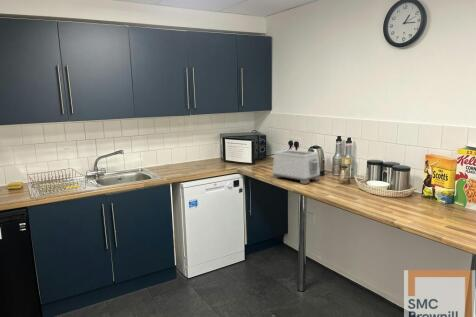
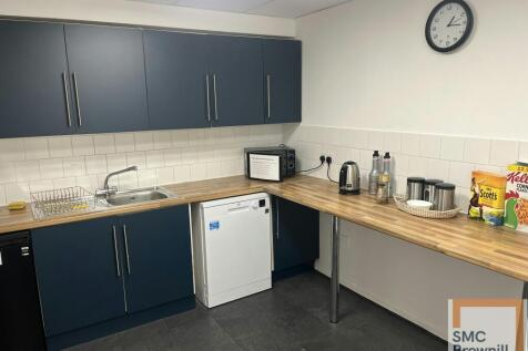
- toaster (297, 165)
